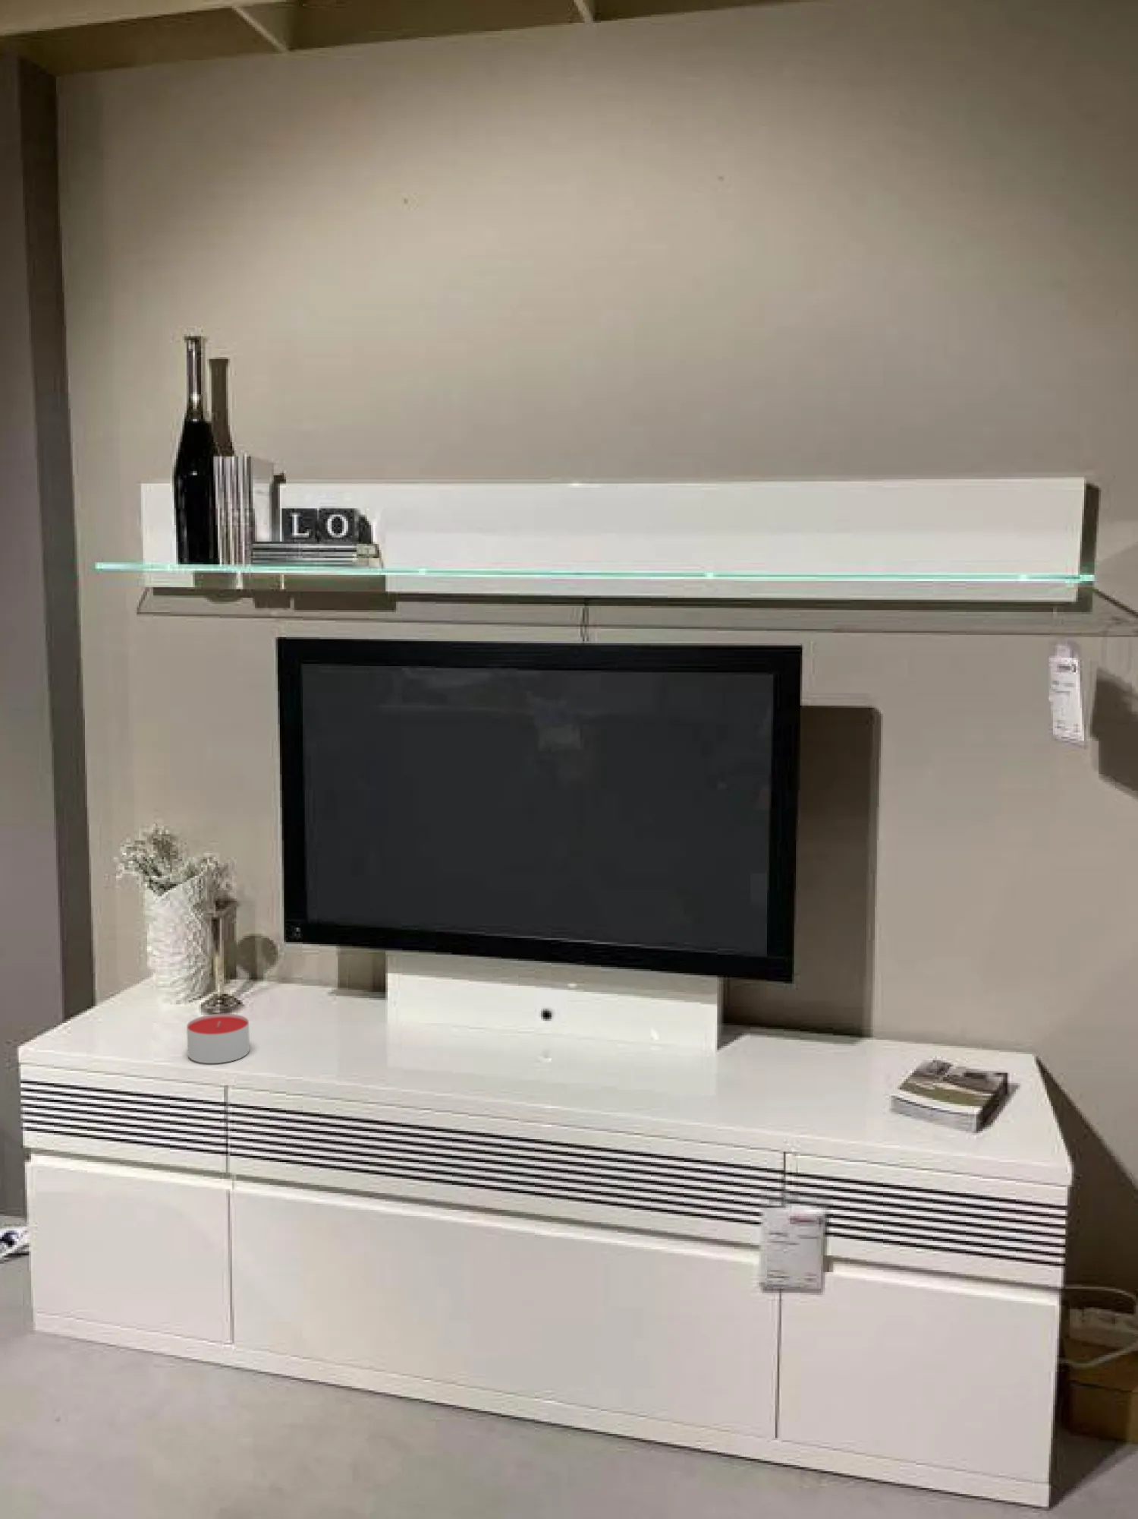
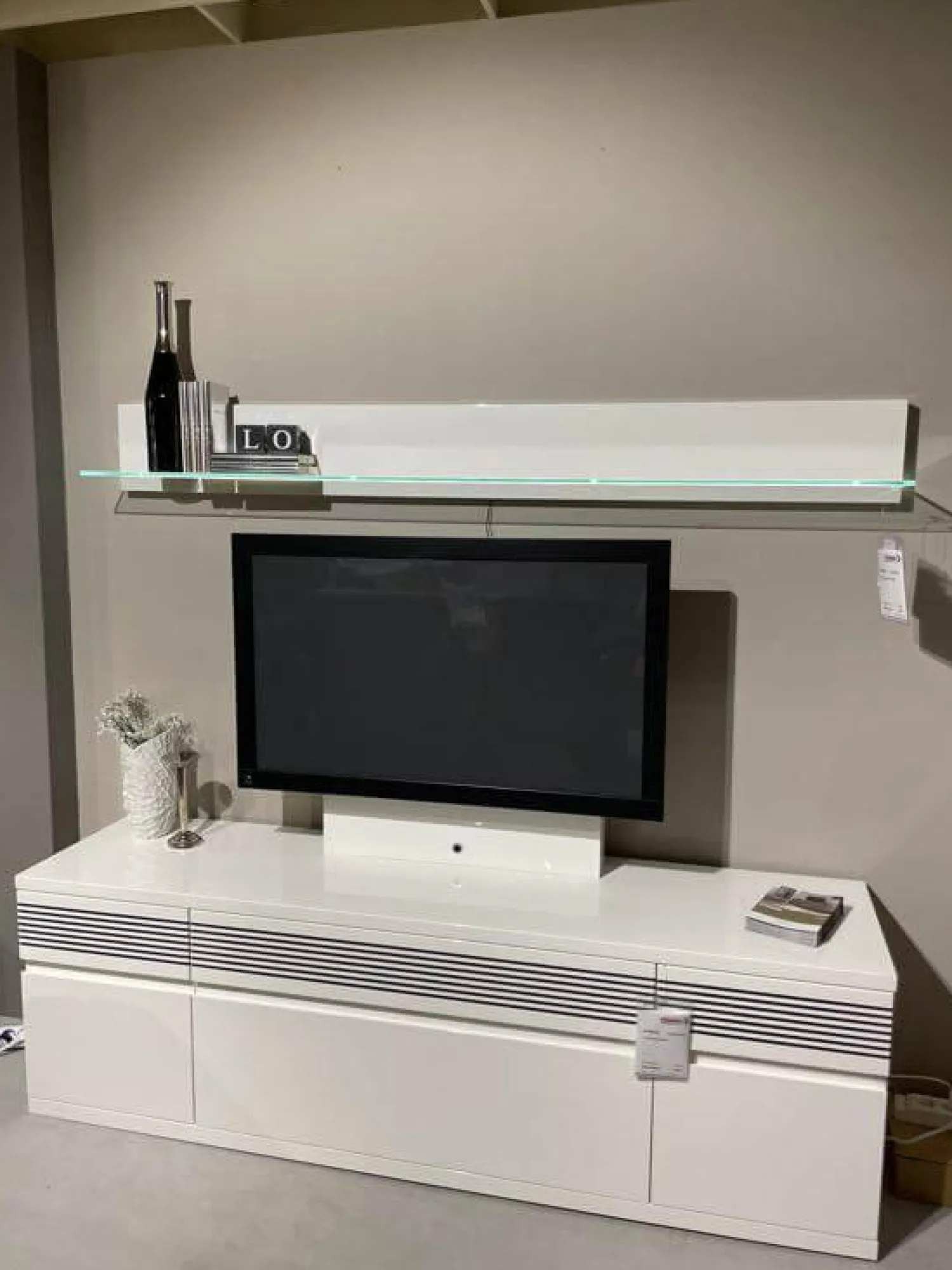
- candle (218, 1037)
